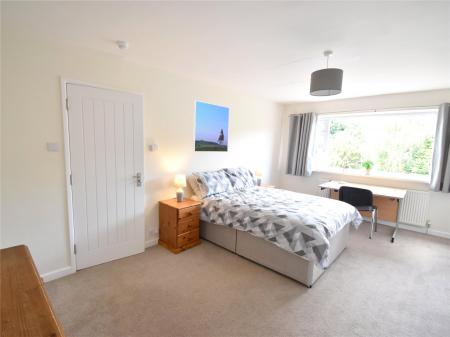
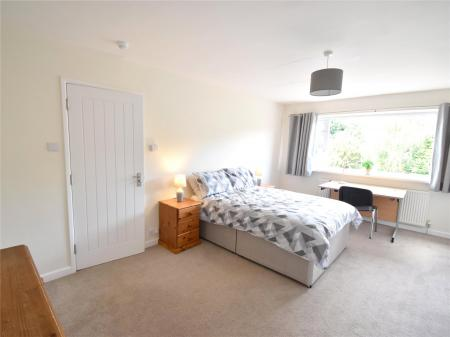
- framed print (212, 128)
